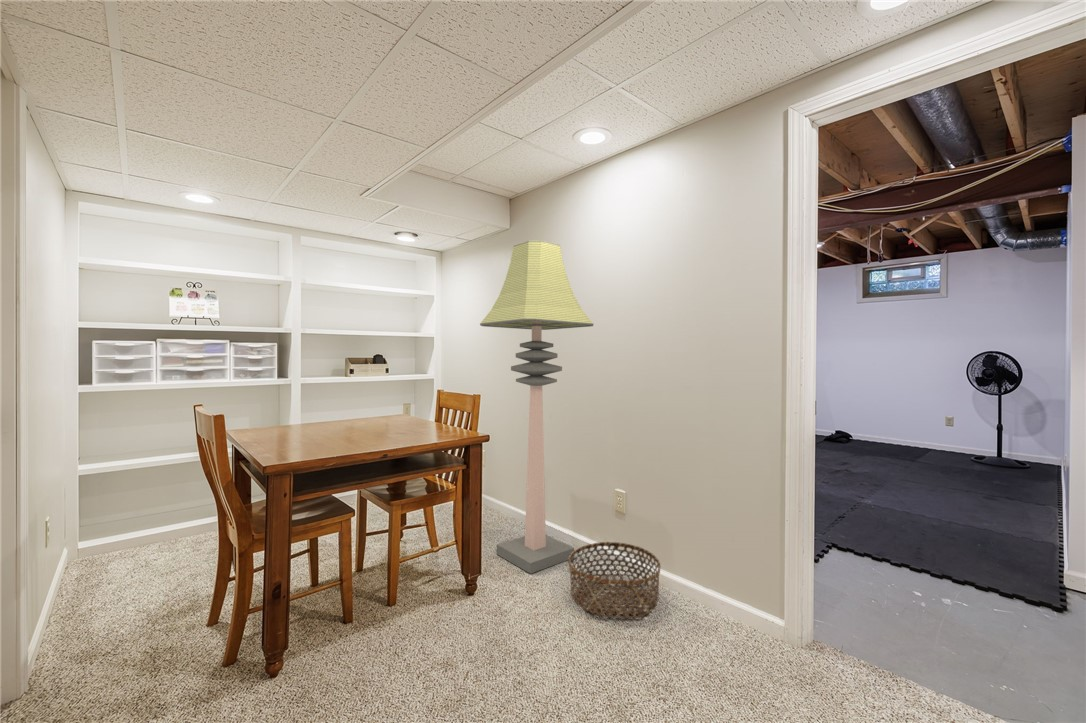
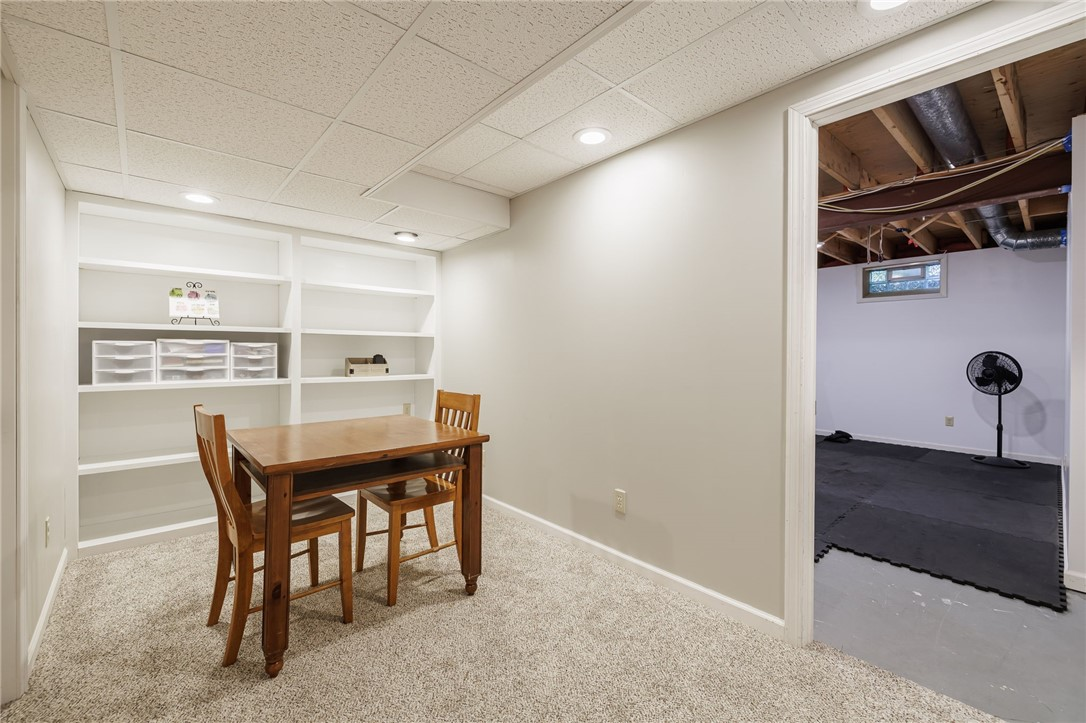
- basket (614, 578)
- floor lamp (536, 400)
